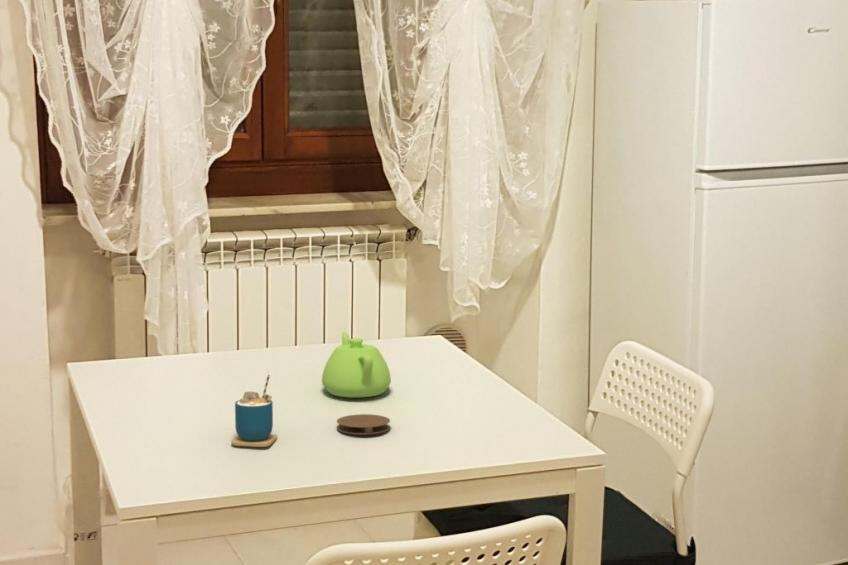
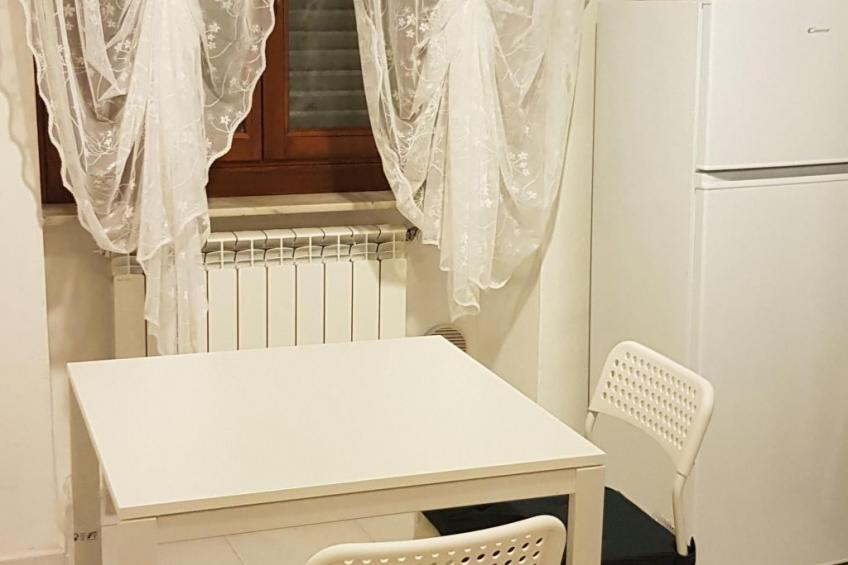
- teapot (355, 364)
- cup (253, 408)
- coaster (363, 424)
